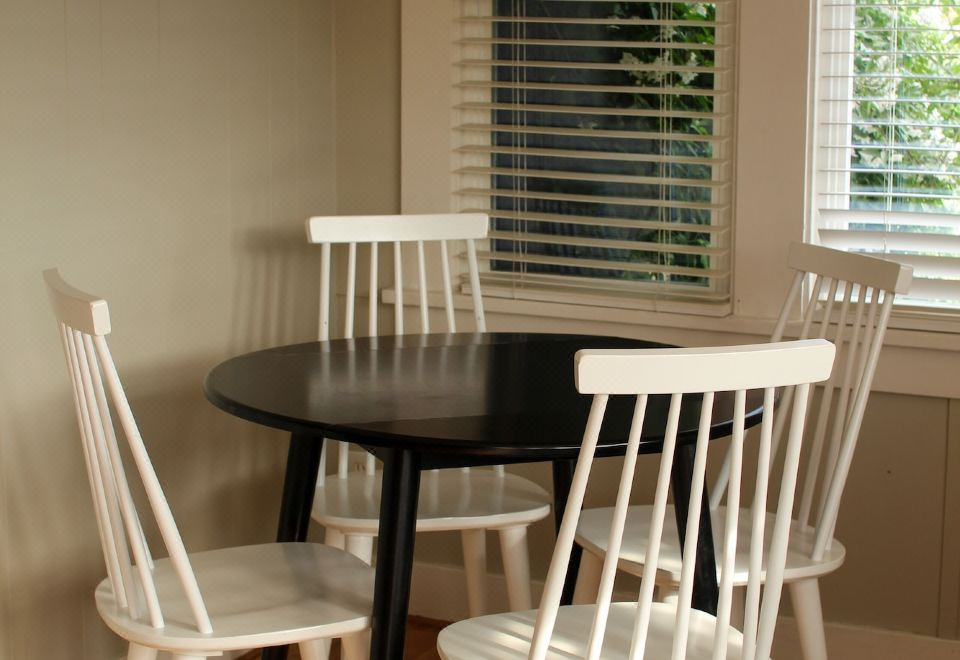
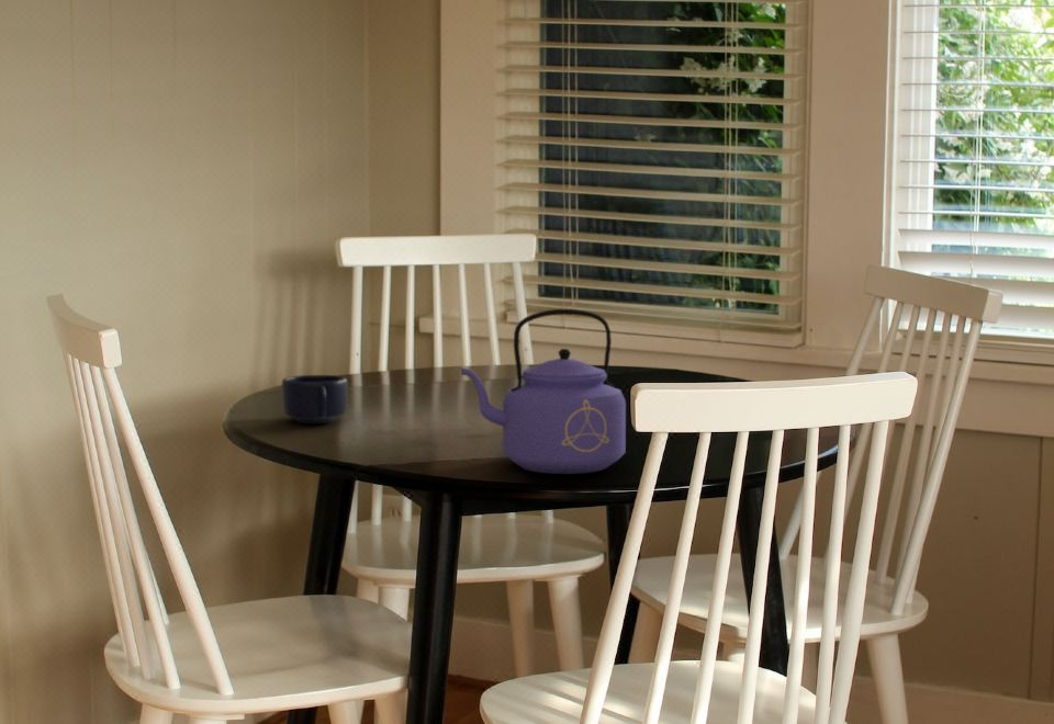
+ kettle (542, 387)
+ mug (316, 400)
